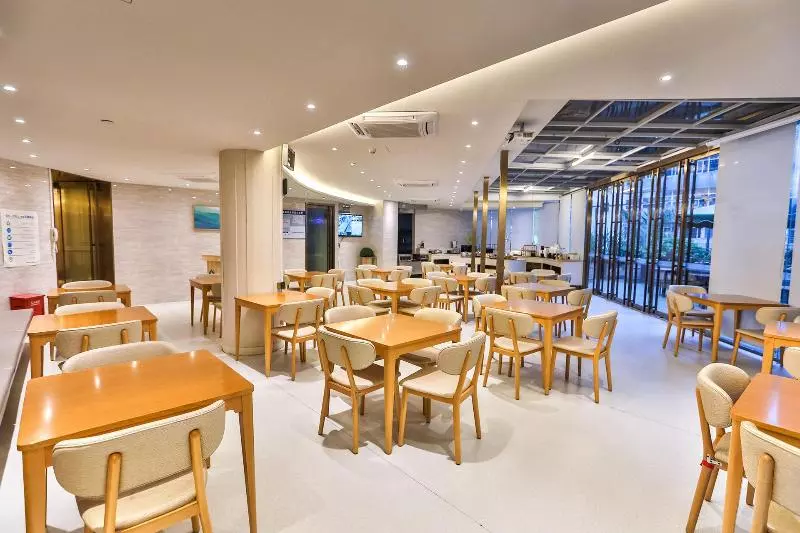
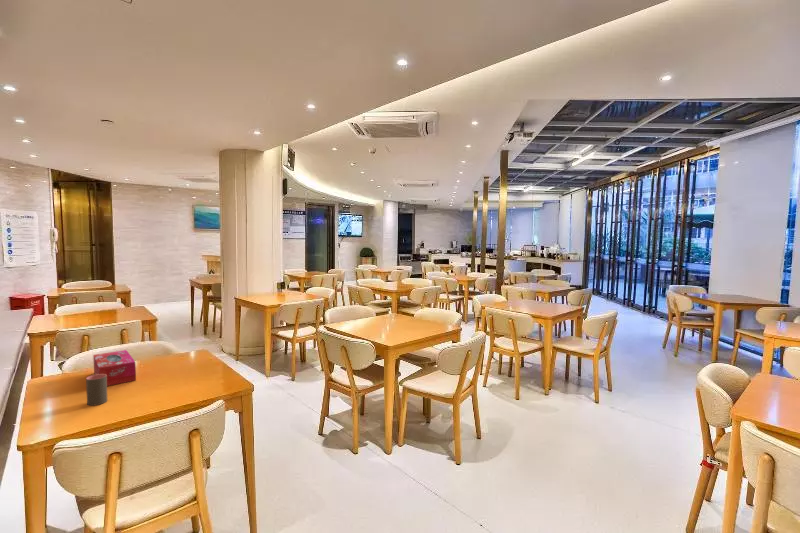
+ cup (96, 389)
+ tissue box (114, 367)
